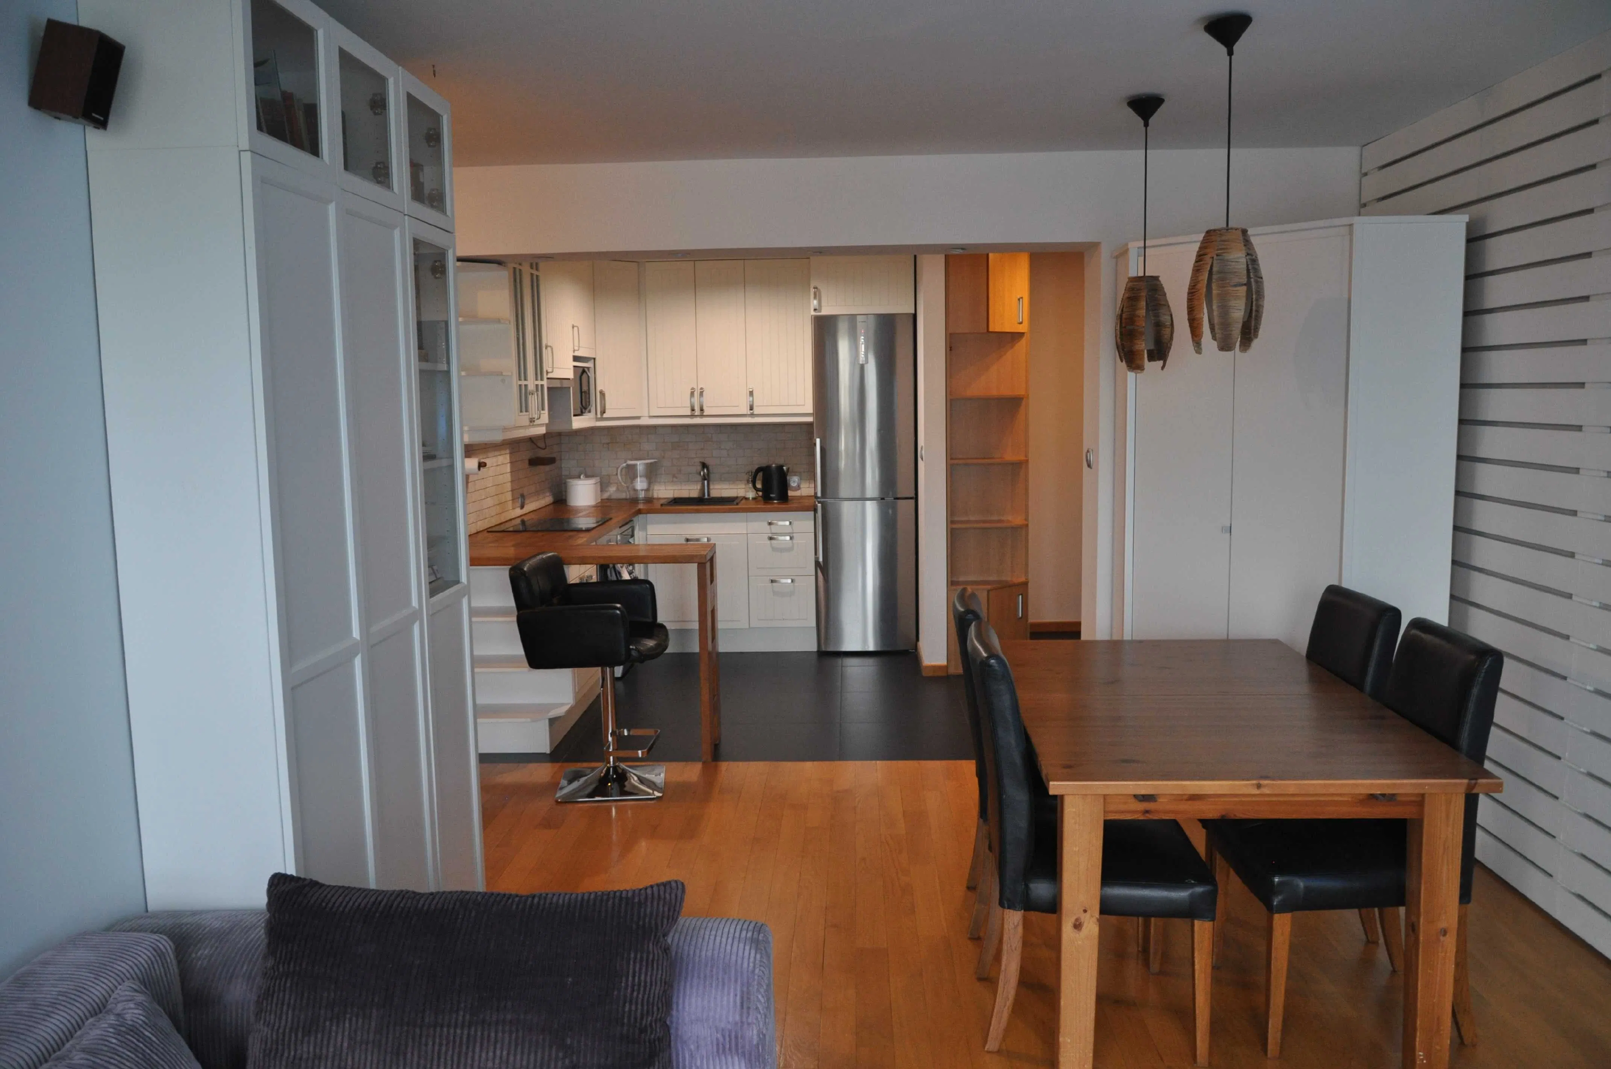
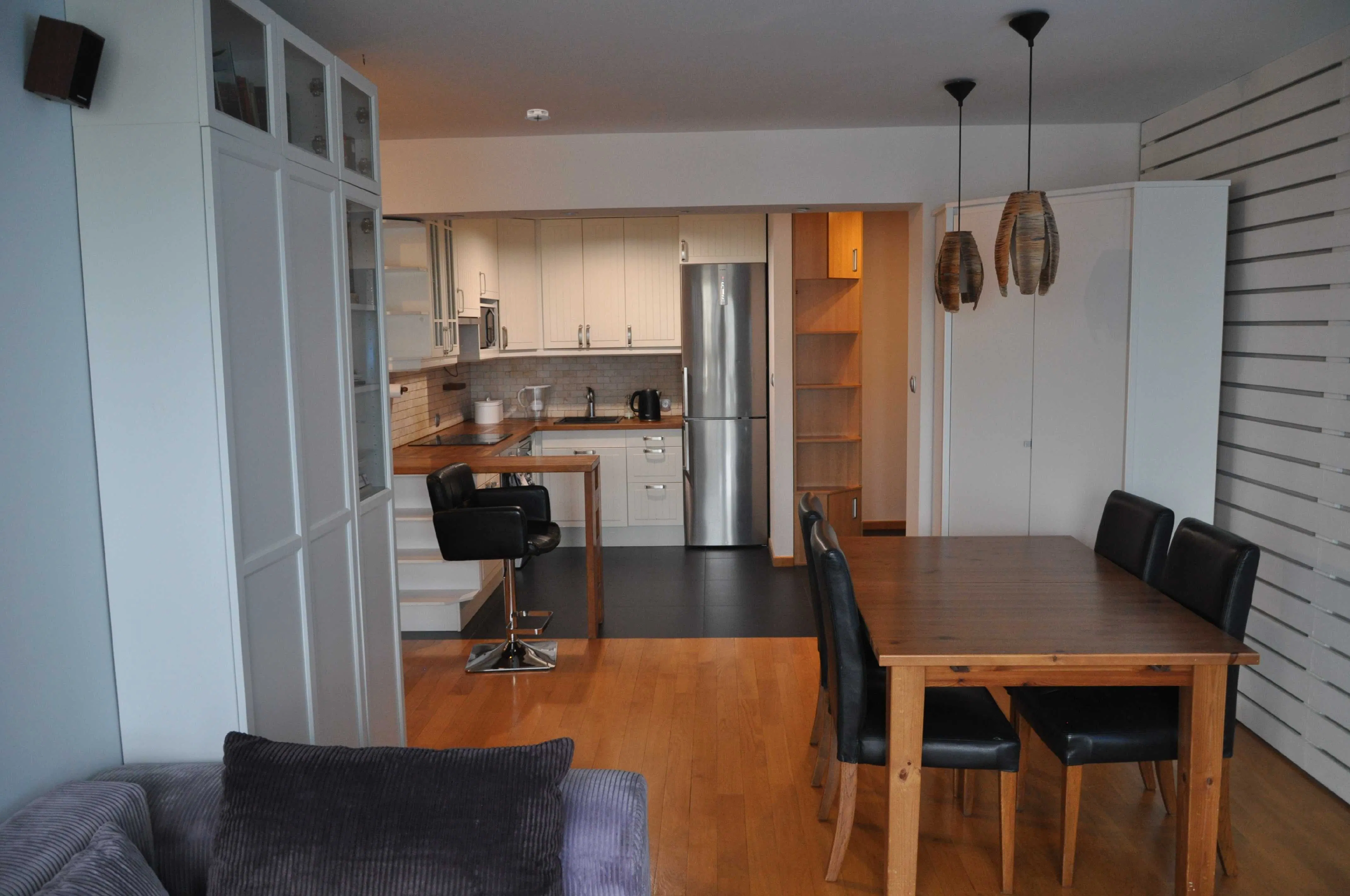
+ smoke detector (537, 115)
